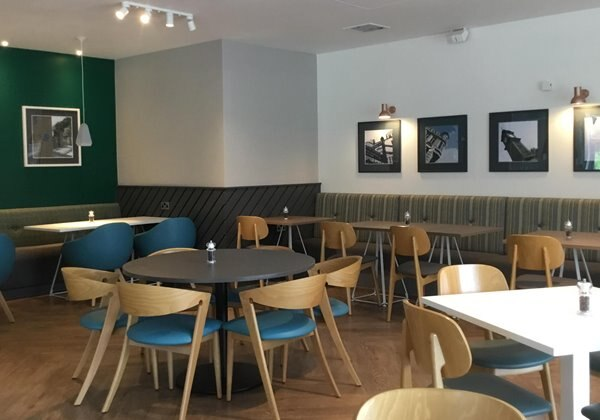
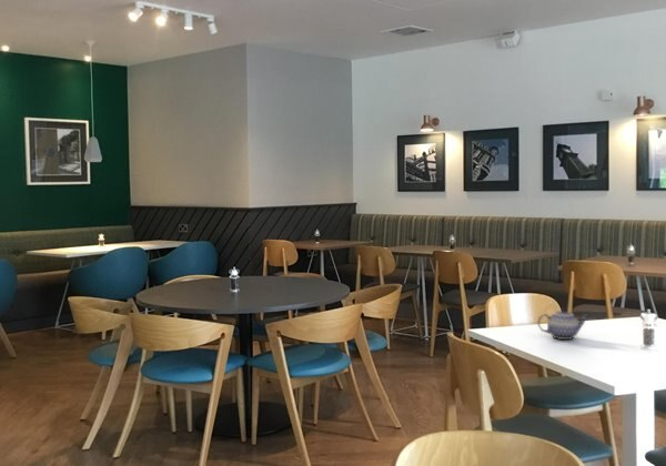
+ teapot (563, 323)
